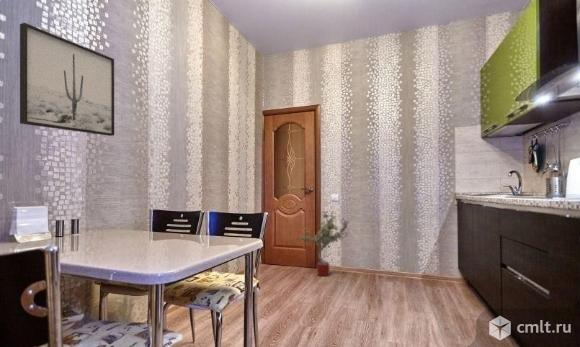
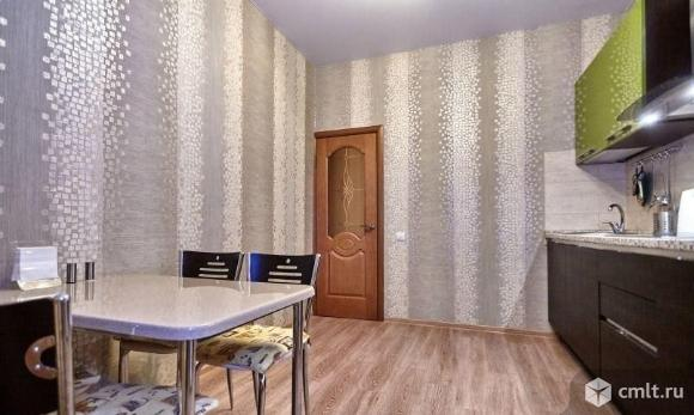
- potted tree (323, 242)
- wall art (73, 87)
